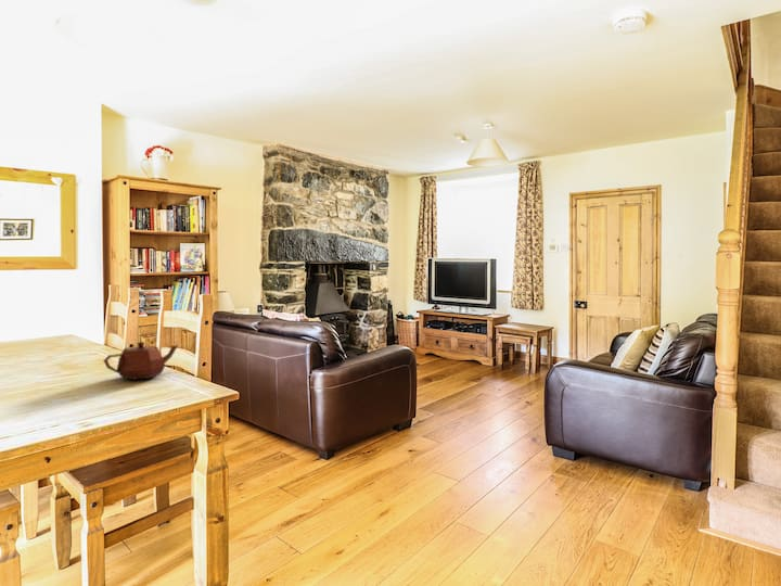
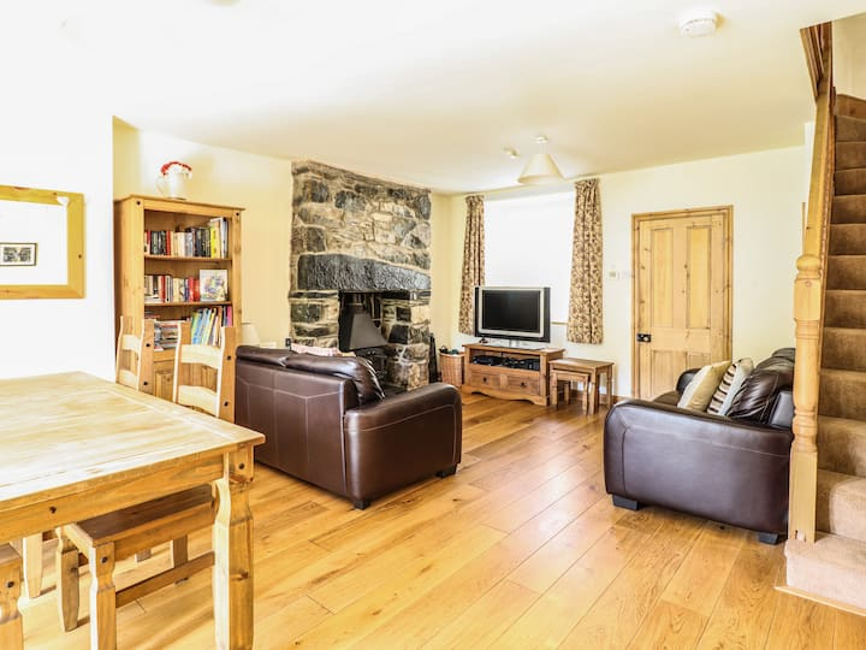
- teapot (143, 358)
